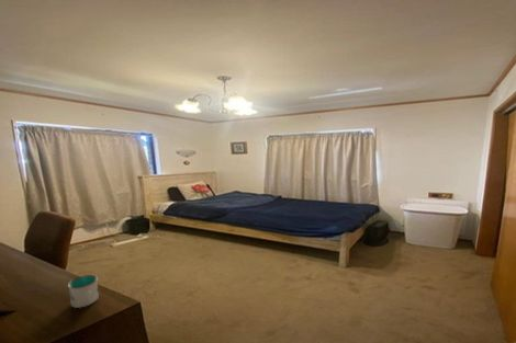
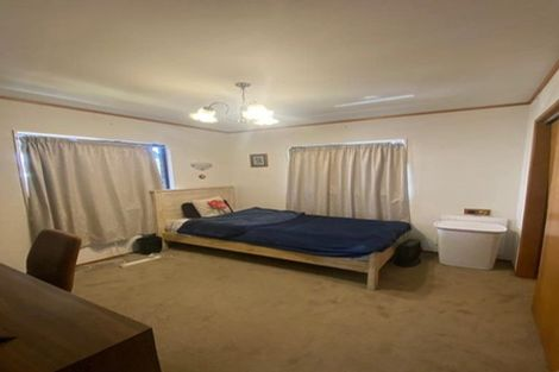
- mug (85, 291)
